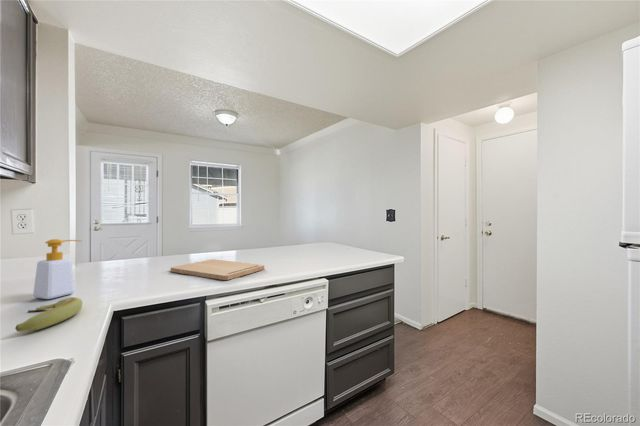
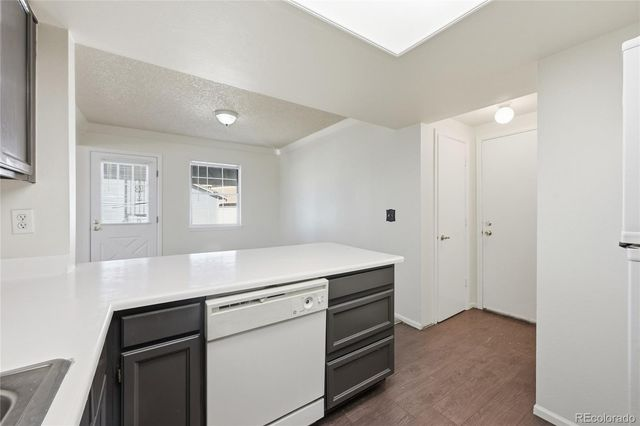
- soap bottle (61, 266)
- banana (44, 309)
- cutting board (218, 268)
